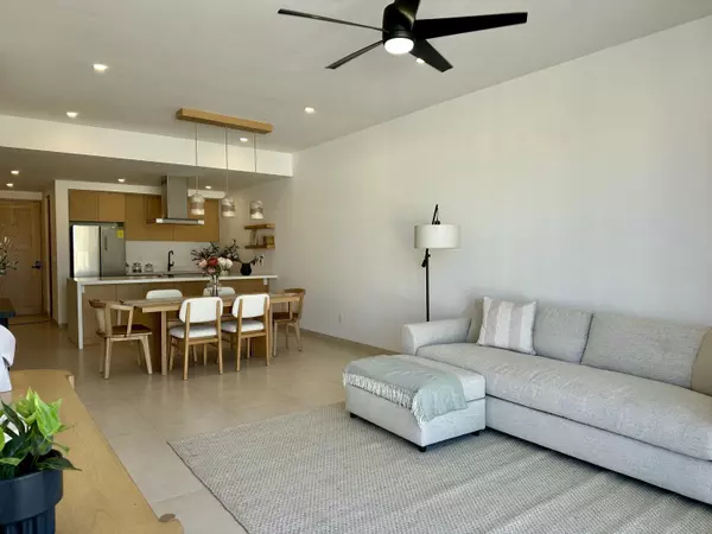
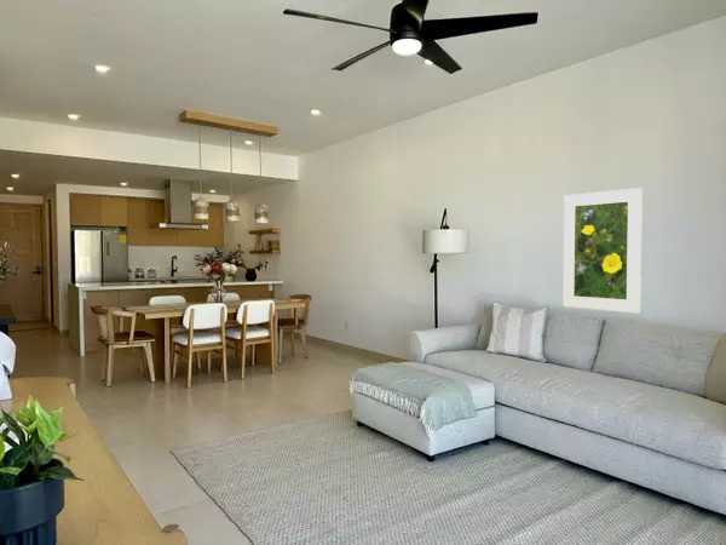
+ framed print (600, 251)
